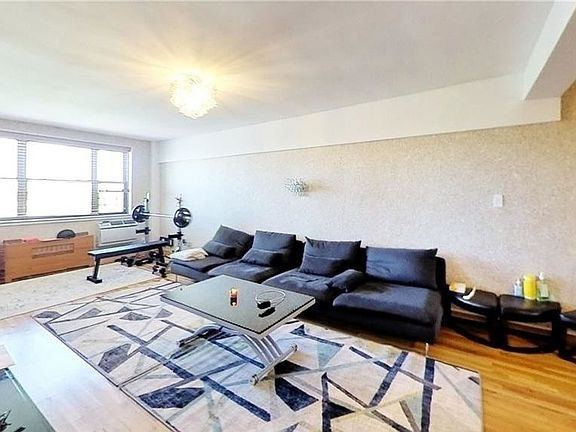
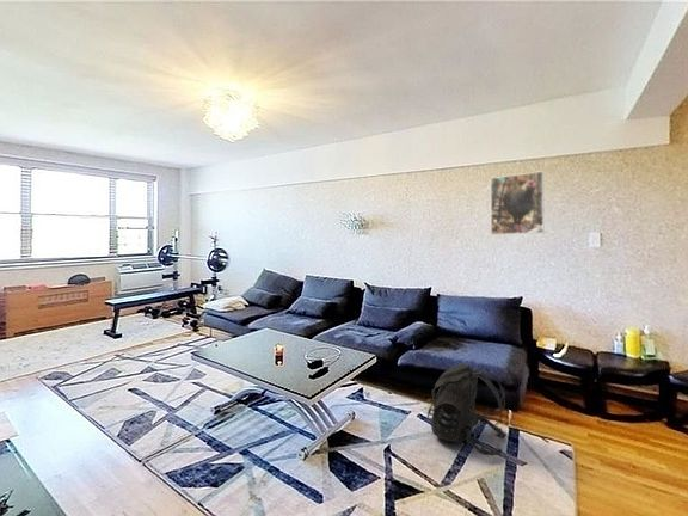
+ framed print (516, 204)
+ backpack (465, 401)
